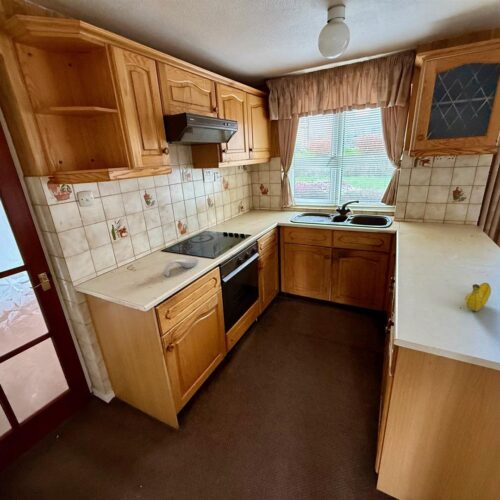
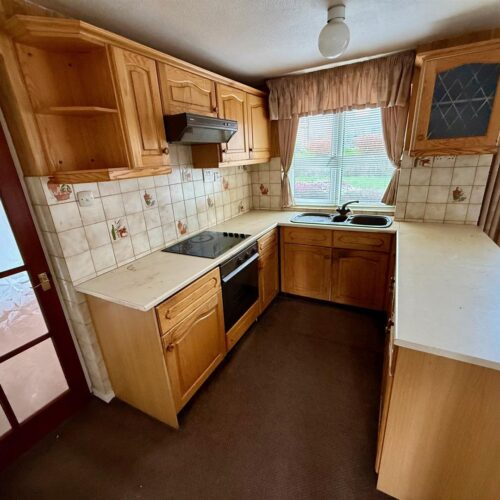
- fruit (479, 291)
- spoon rest (181, 263)
